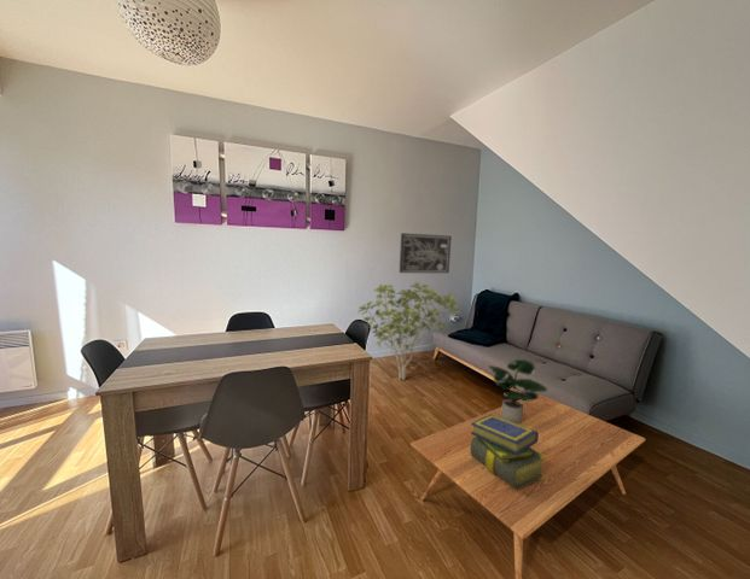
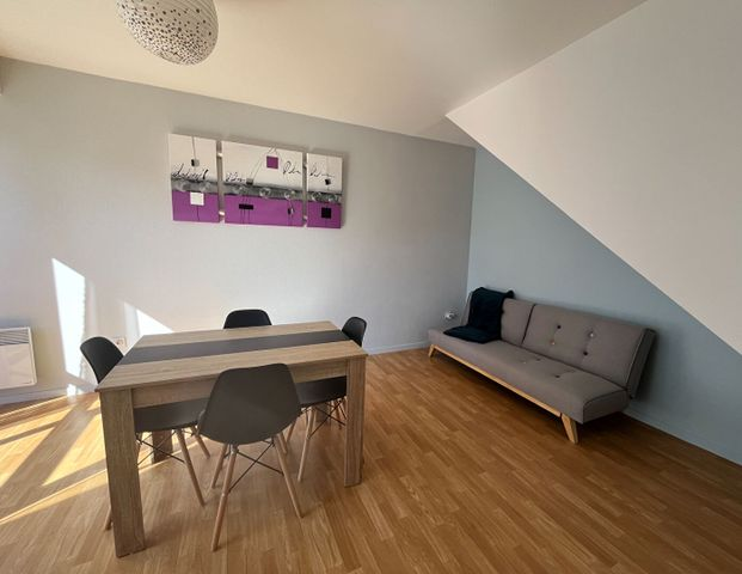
- shrub (407, 332)
- coffee table (541, 472)
- stack of books (504, 445)
- wall art (425, 253)
- potted plant (517, 392)
